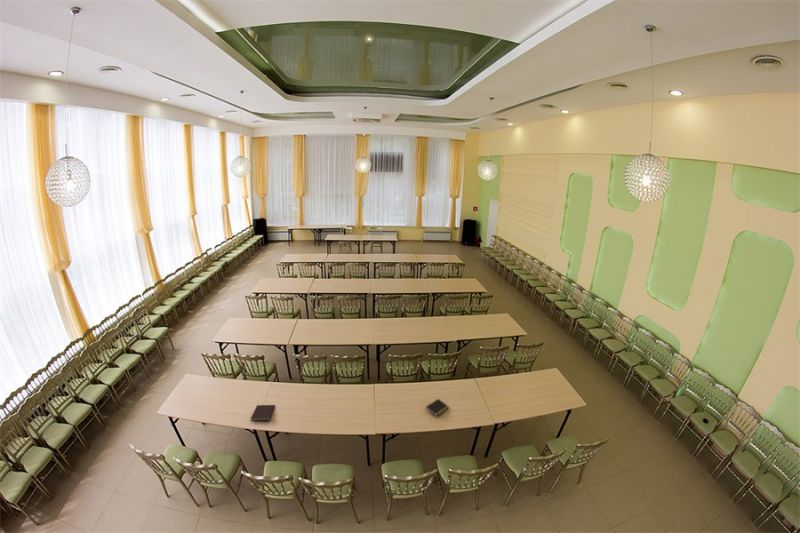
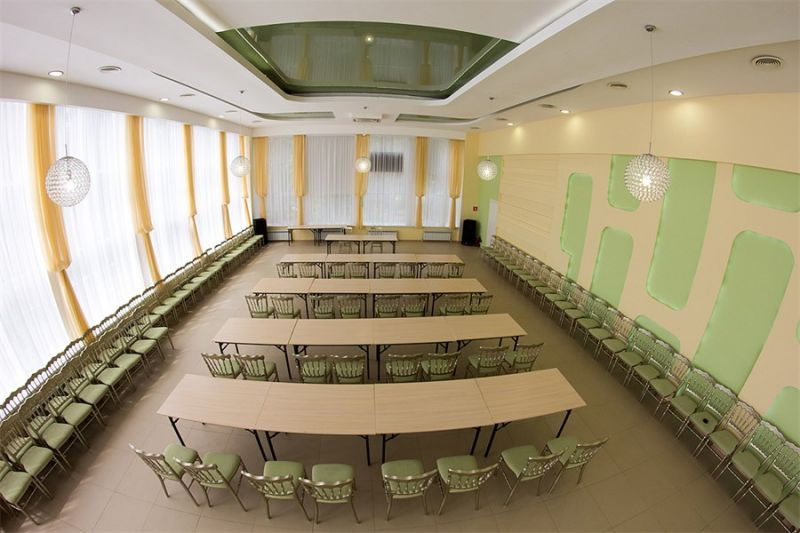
- notepad (437, 407)
- notebook (263, 412)
